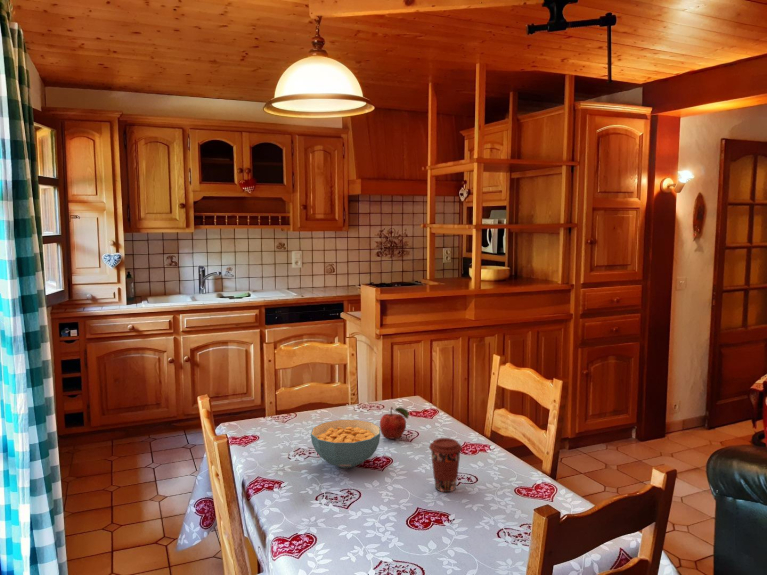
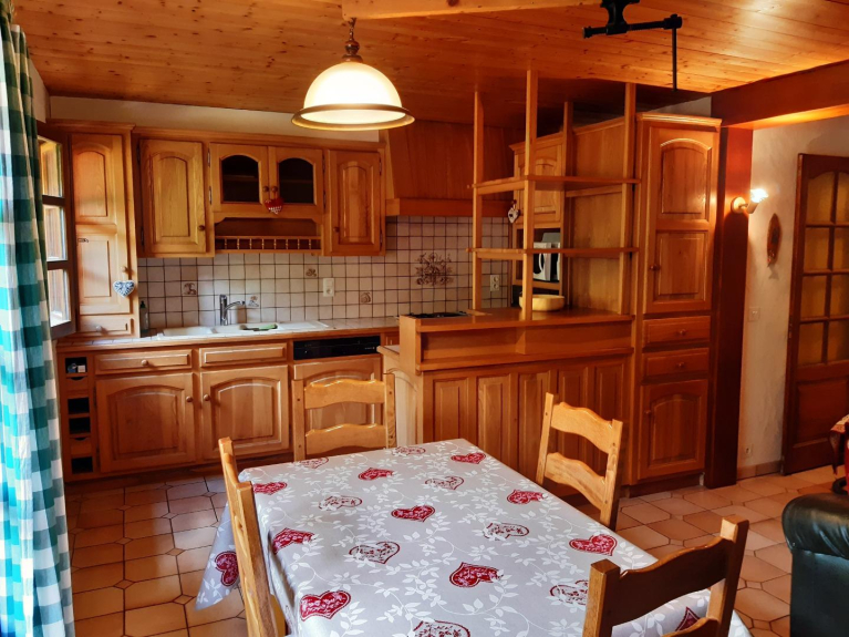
- cereal bowl (346, 447)
- coffee cup (445, 465)
- fruit (394, 422)
